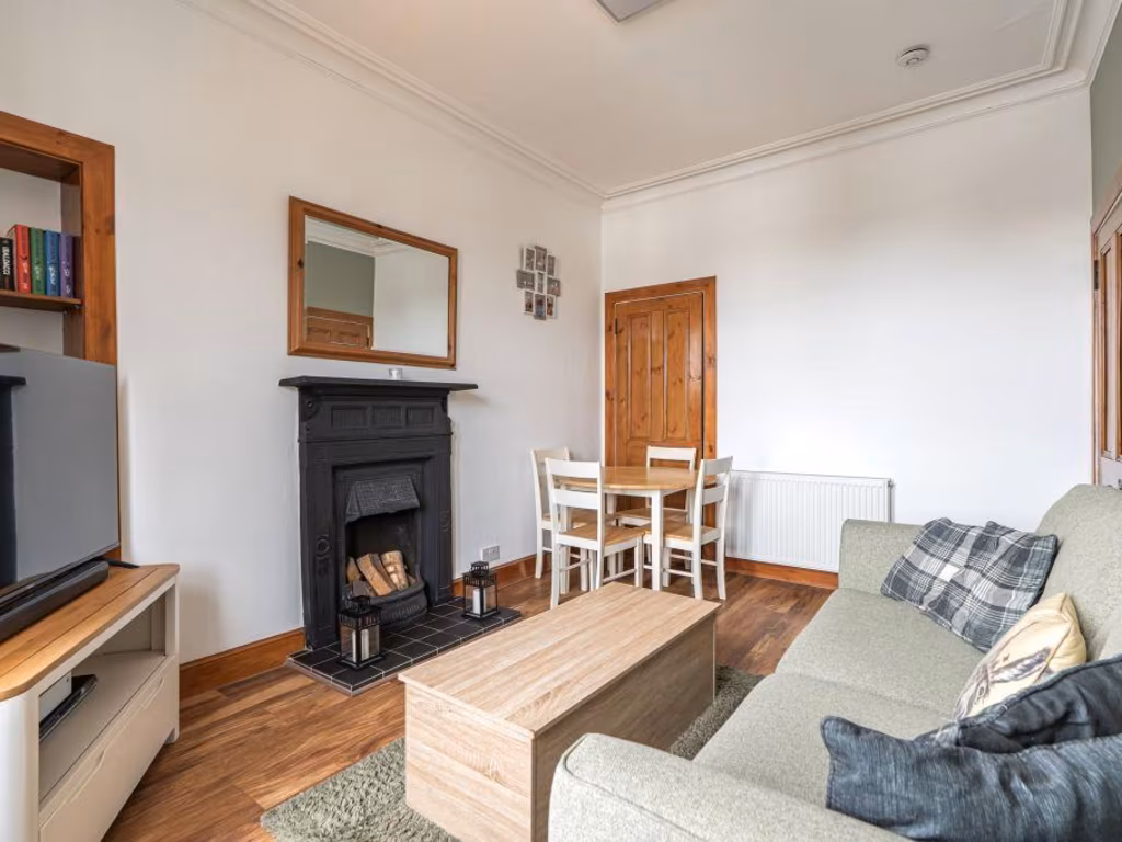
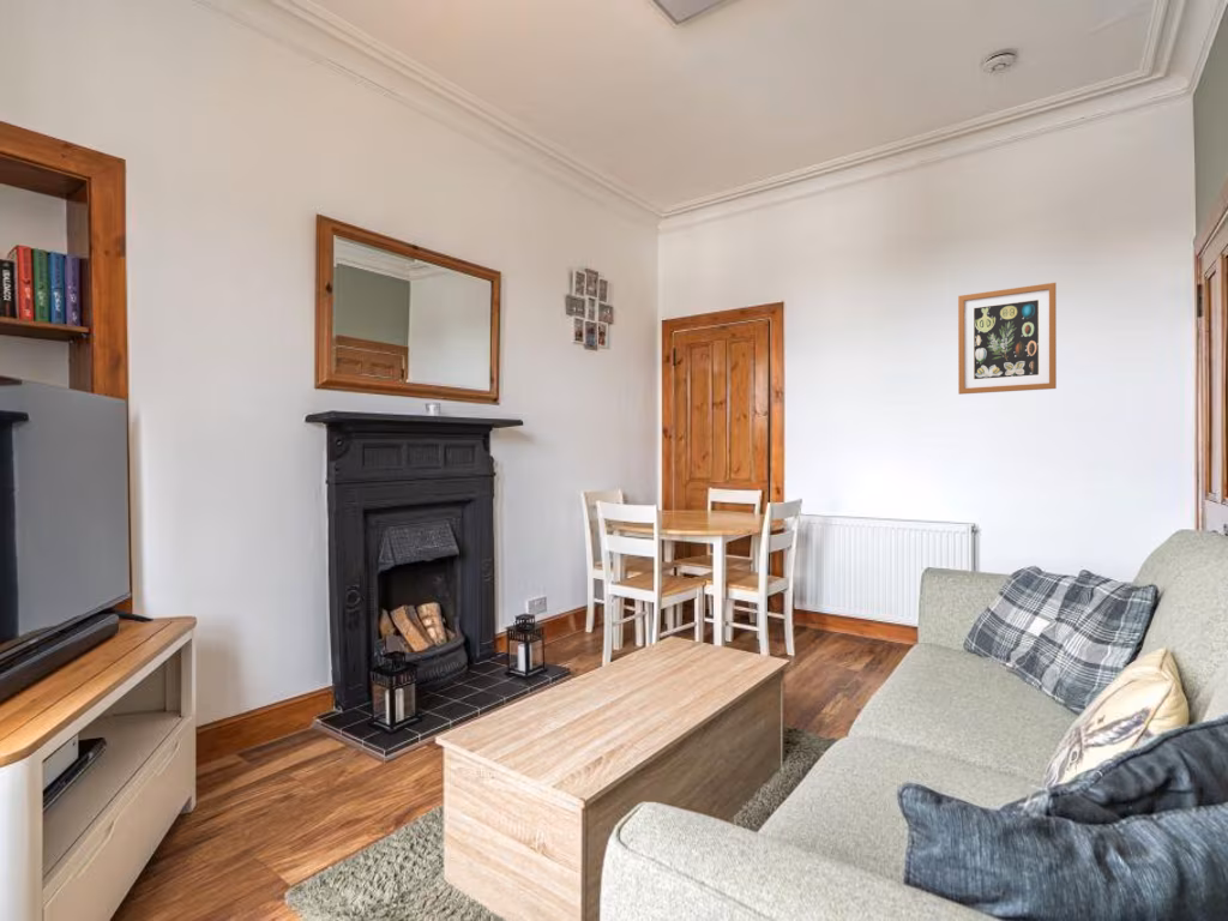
+ wall art (1005, 341)
